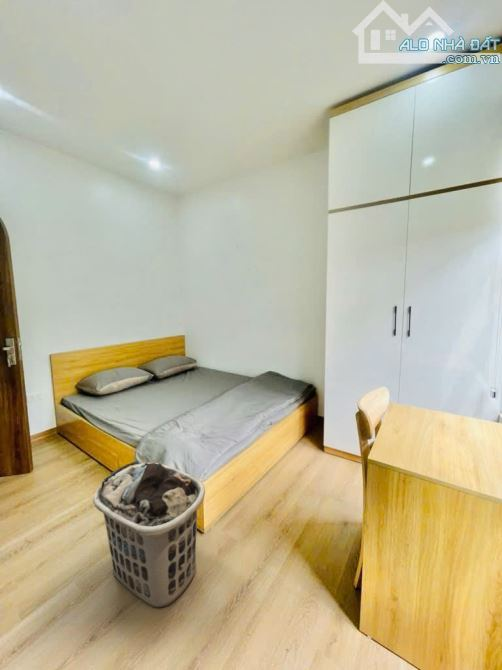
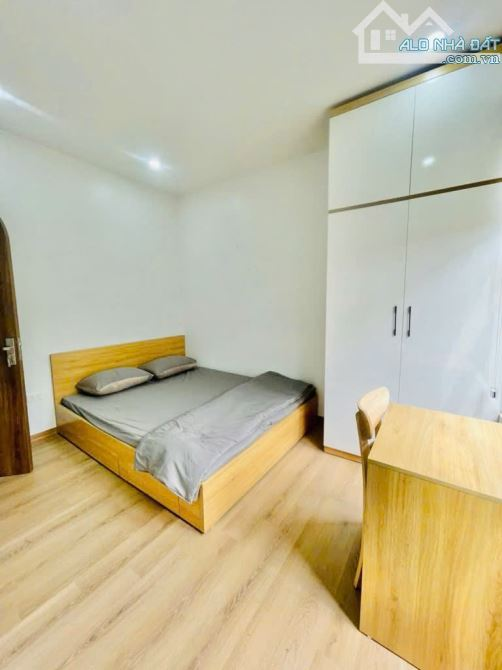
- clothes hamper (152, 521)
